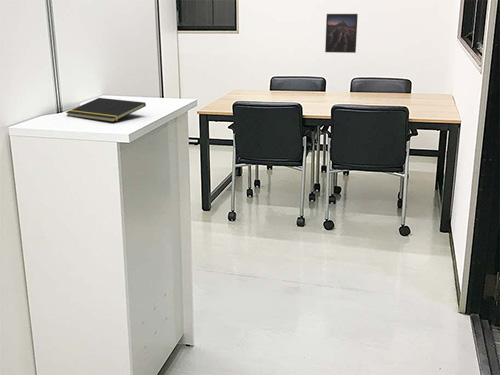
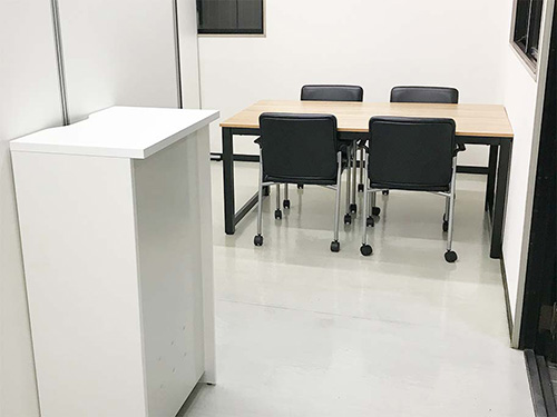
- notepad (105, 109)
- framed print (341, 33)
